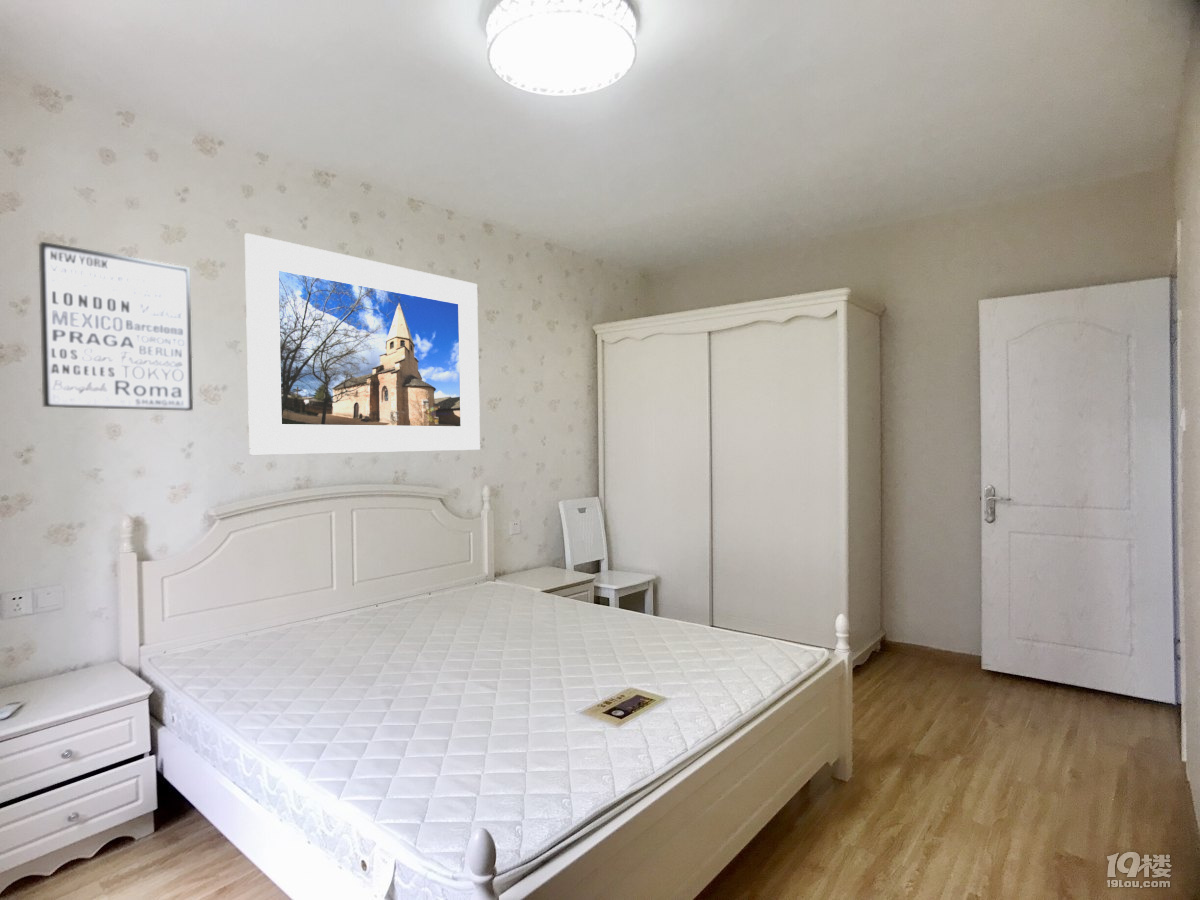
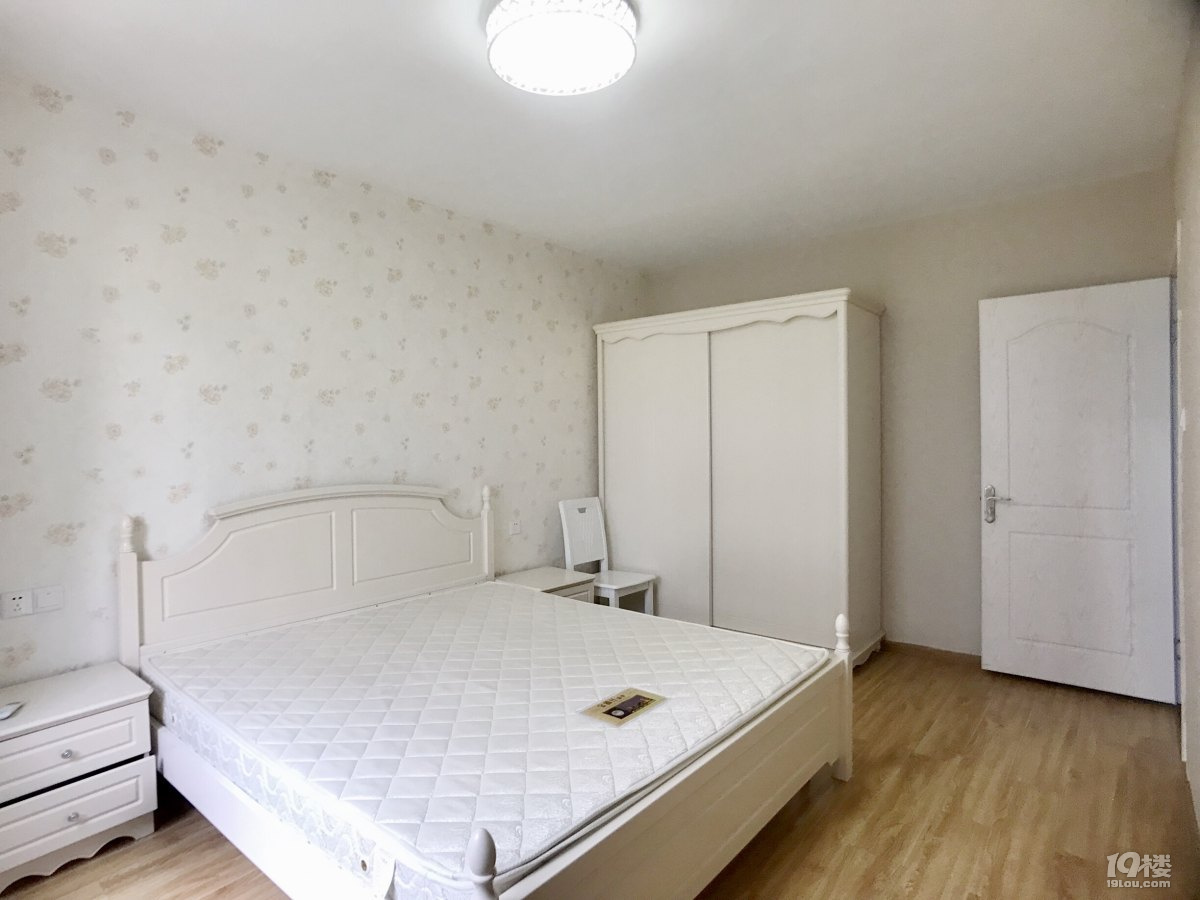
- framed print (379, 357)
- wall art (120, 332)
